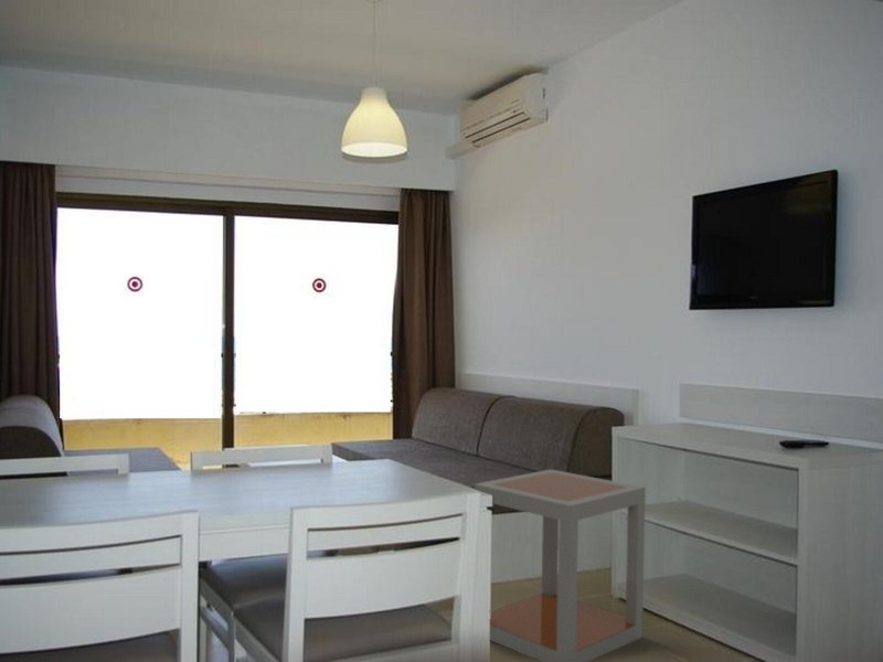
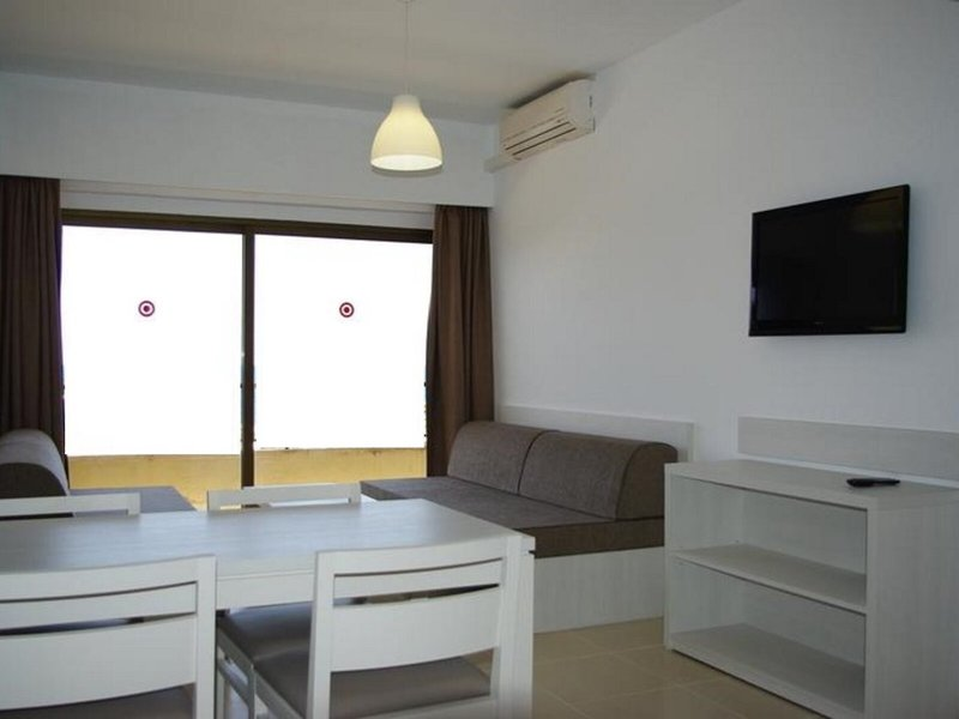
- side table (558, 560)
